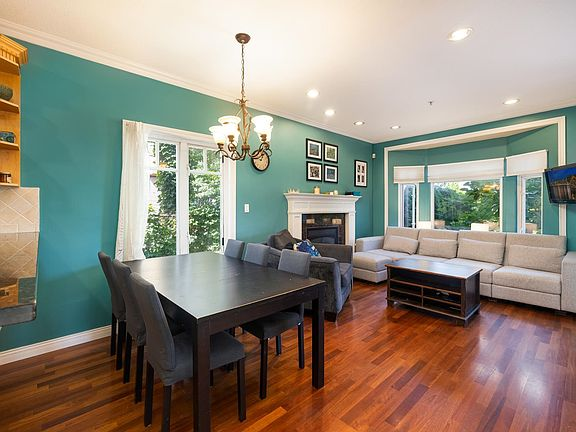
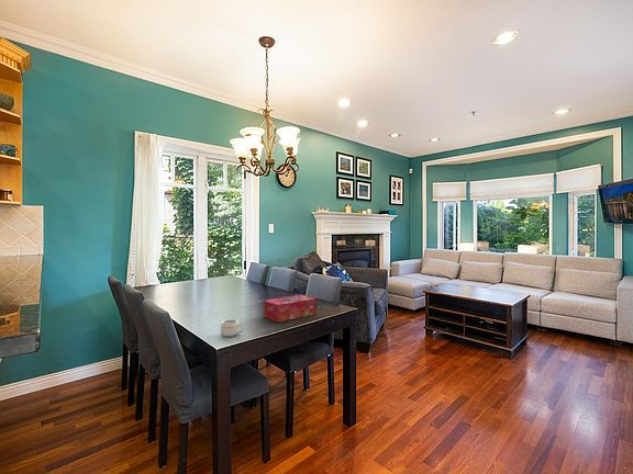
+ mug (232, 328)
+ tissue box (290, 307)
